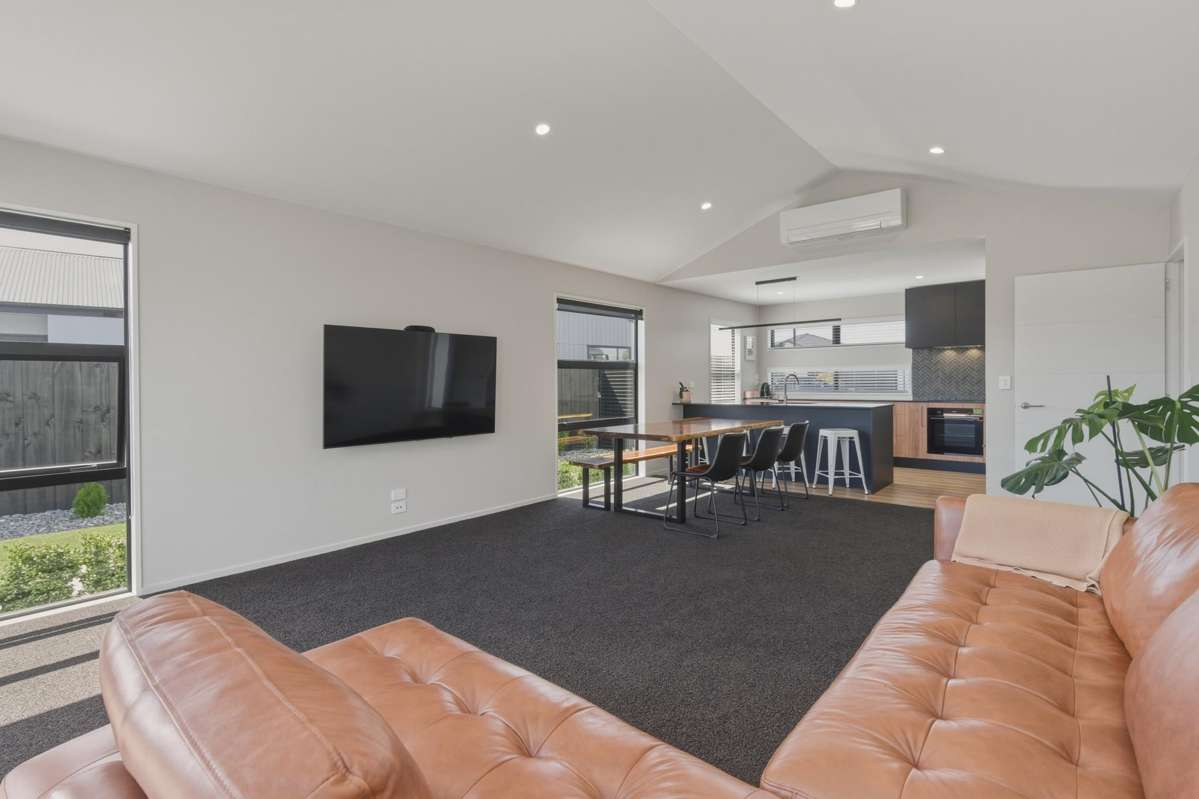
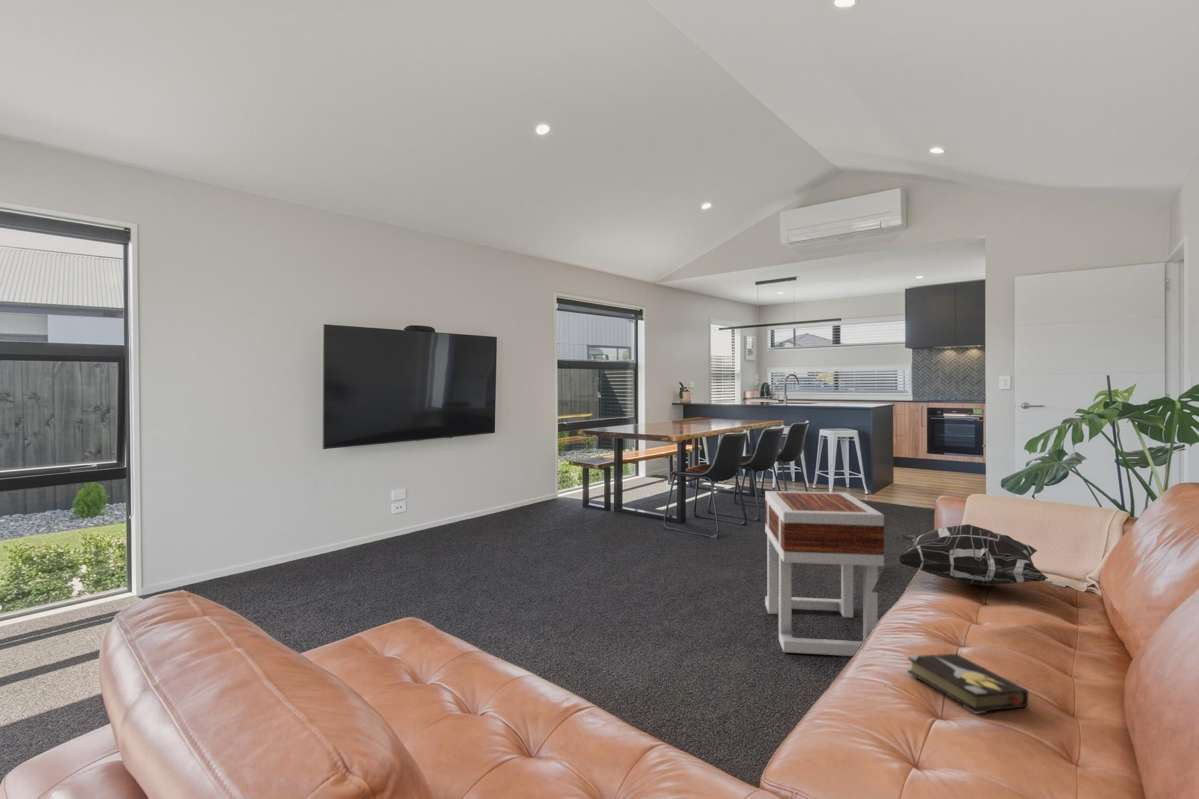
+ side table (821, 563)
+ hardback book (964, 679)
+ decorative pillow (965, 553)
